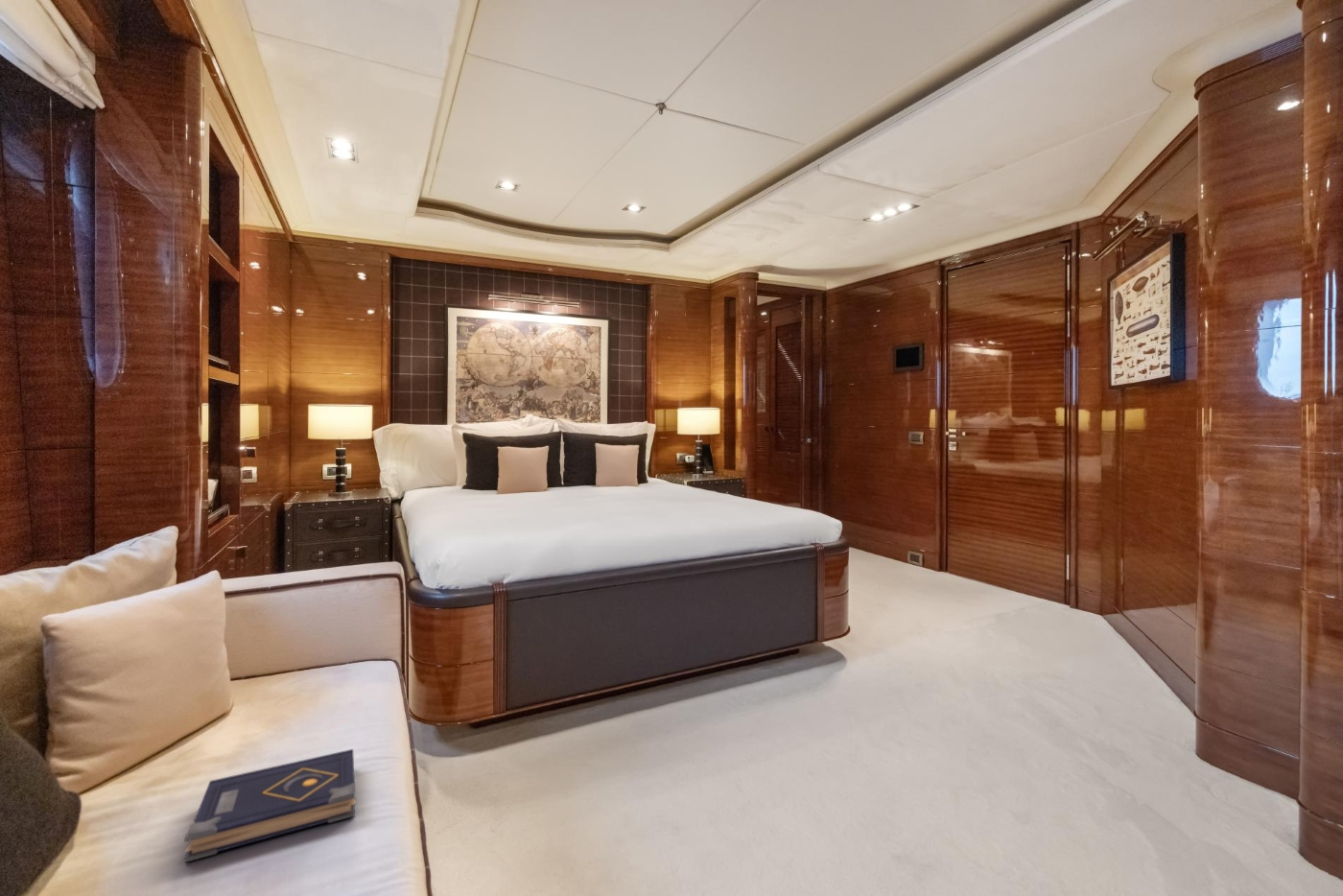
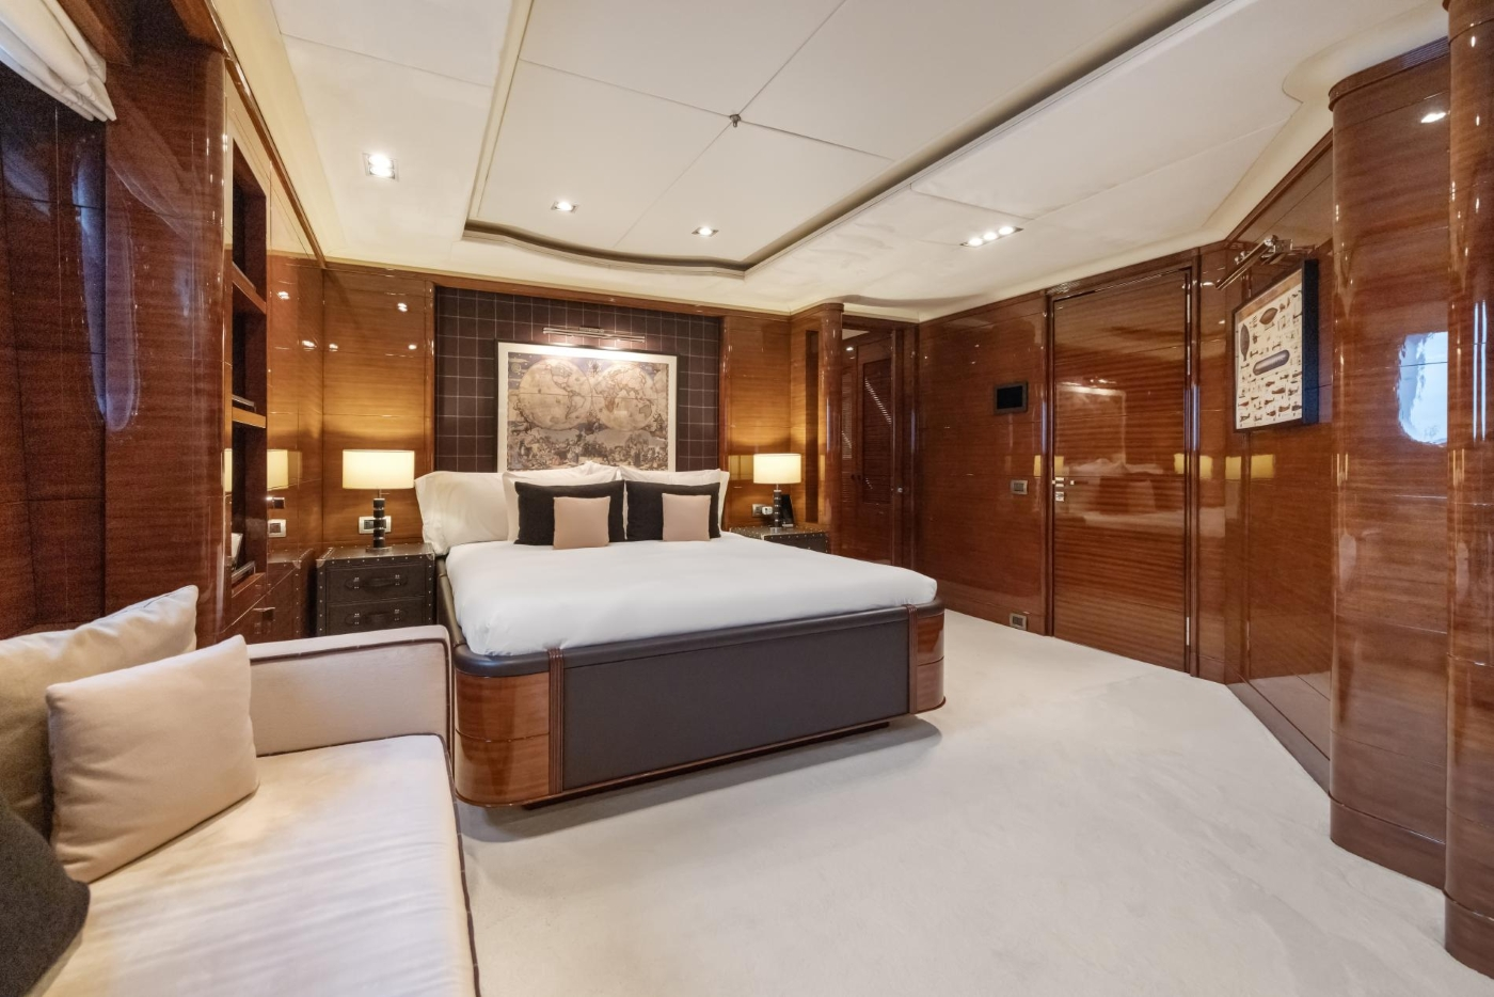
- book (280, 797)
